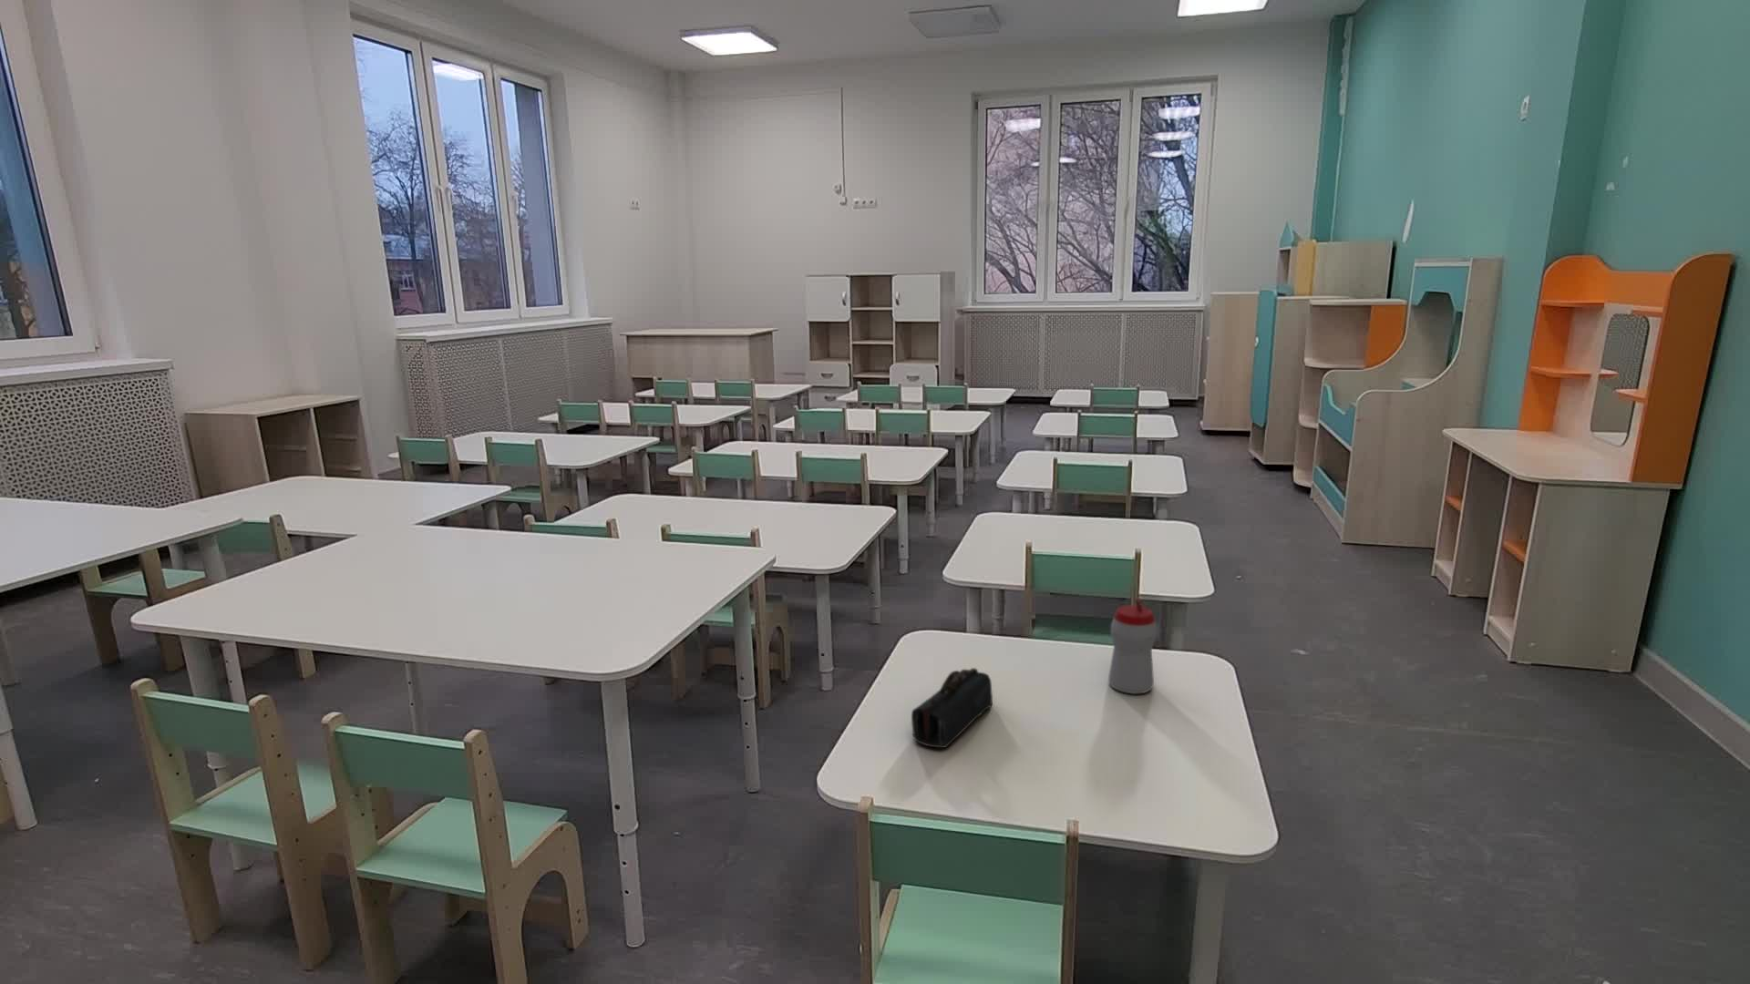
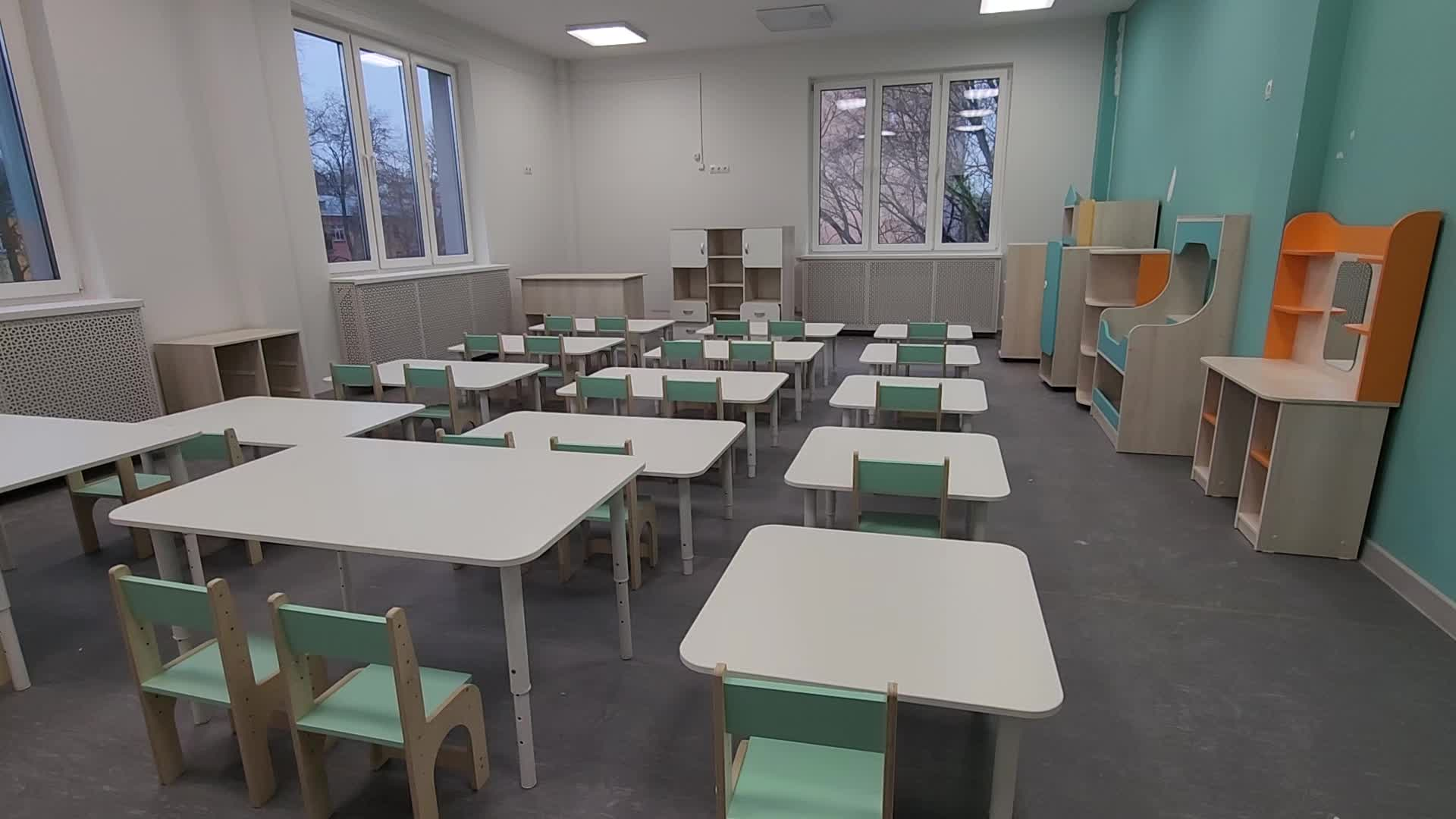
- sippy cup (1133, 643)
- pencil case (952, 696)
